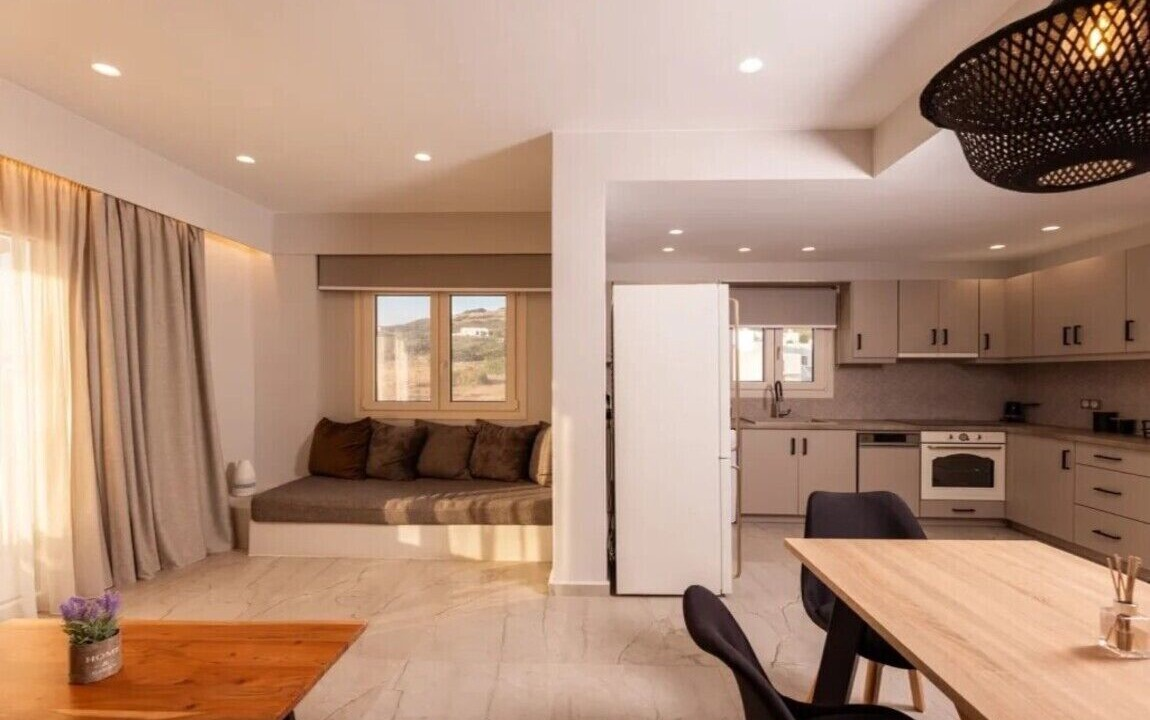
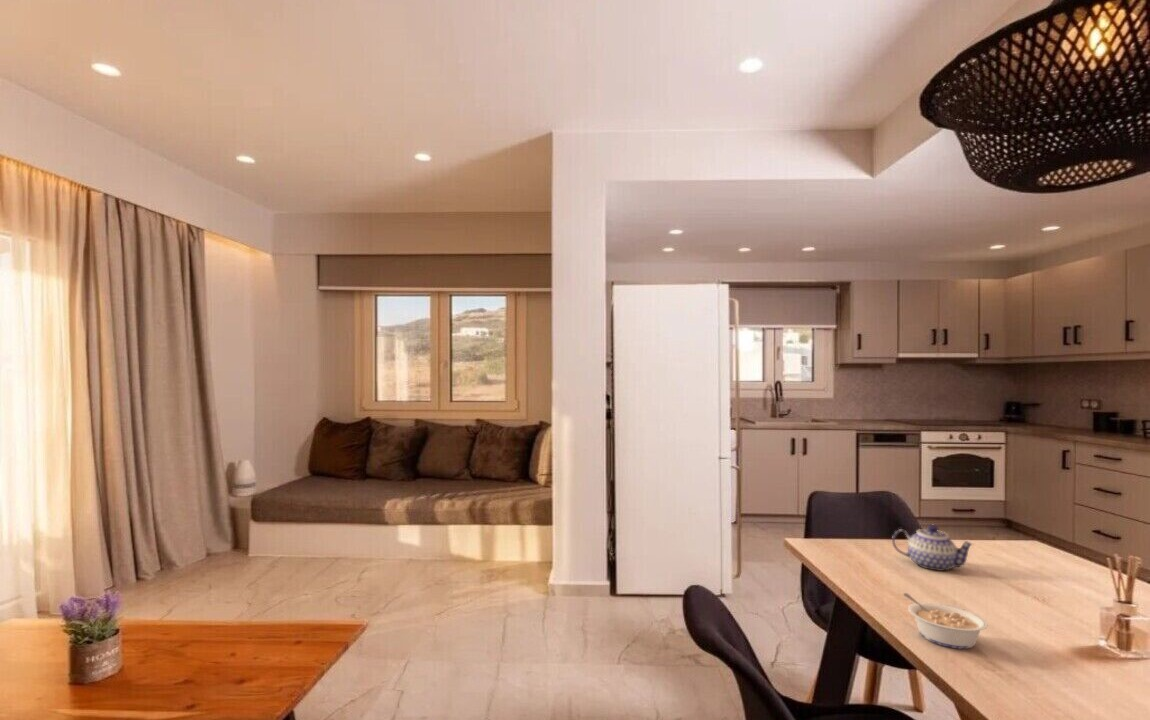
+ teapot (931, 544)
+ legume (943, 624)
